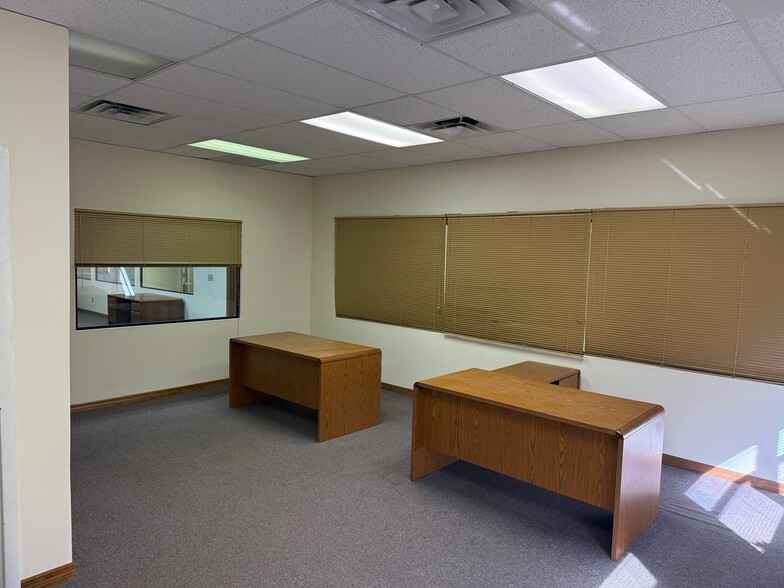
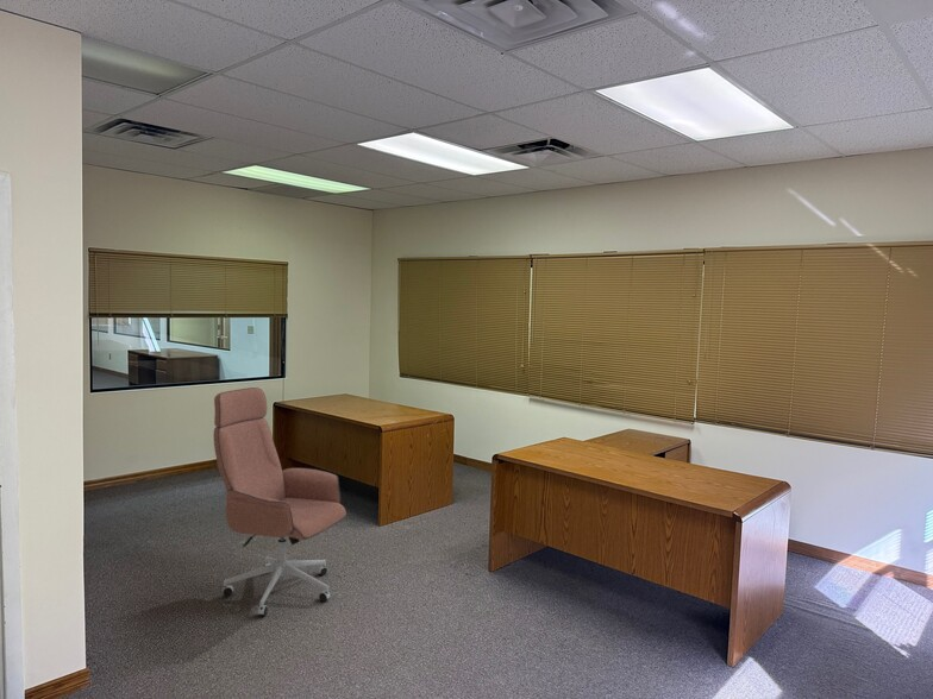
+ office chair (277, 492)
